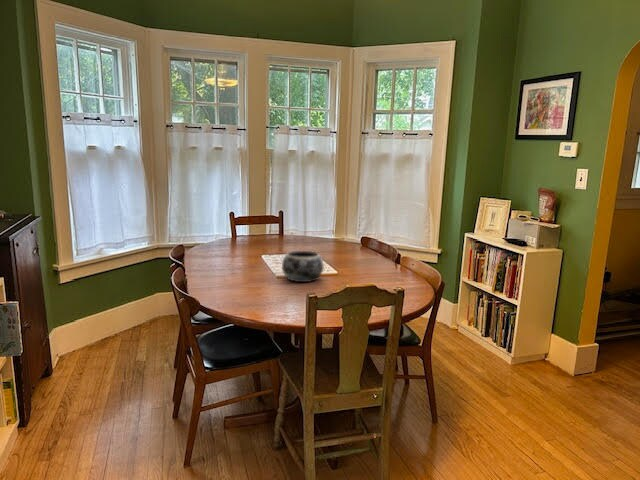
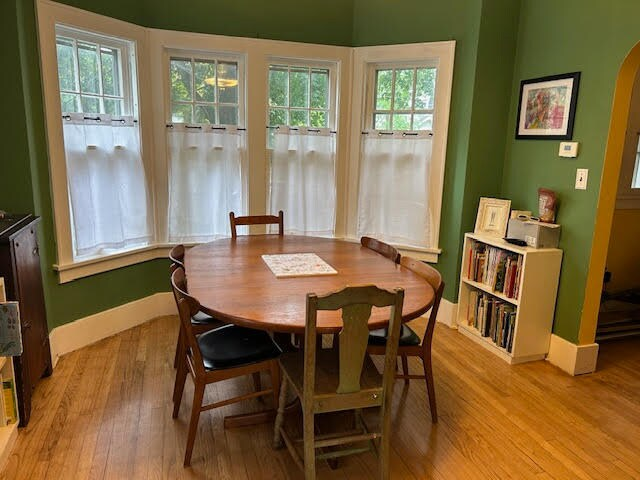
- decorative bowl (302, 266)
